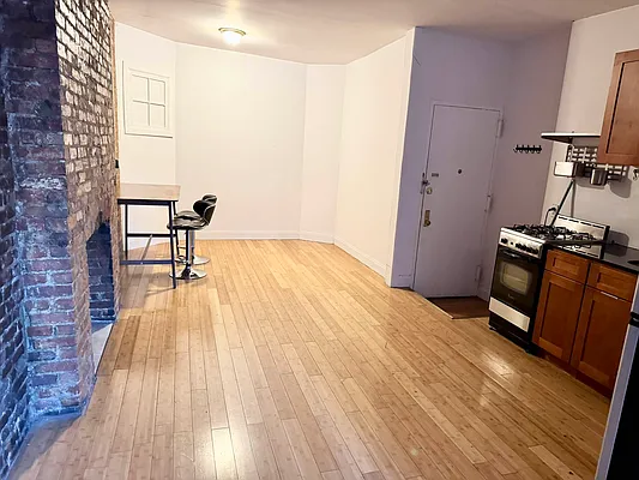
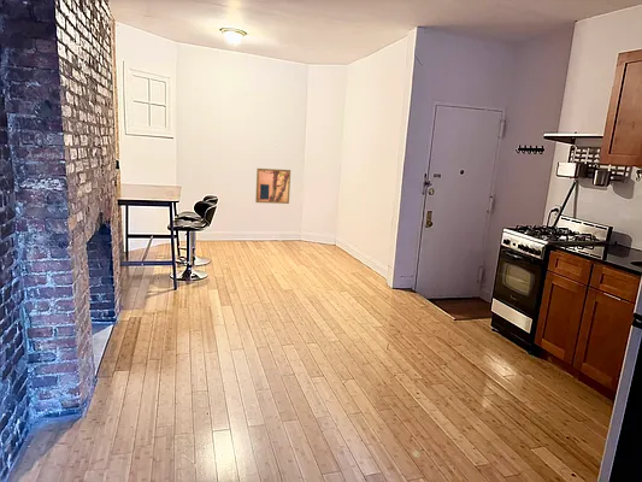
+ wall art (272, 186)
